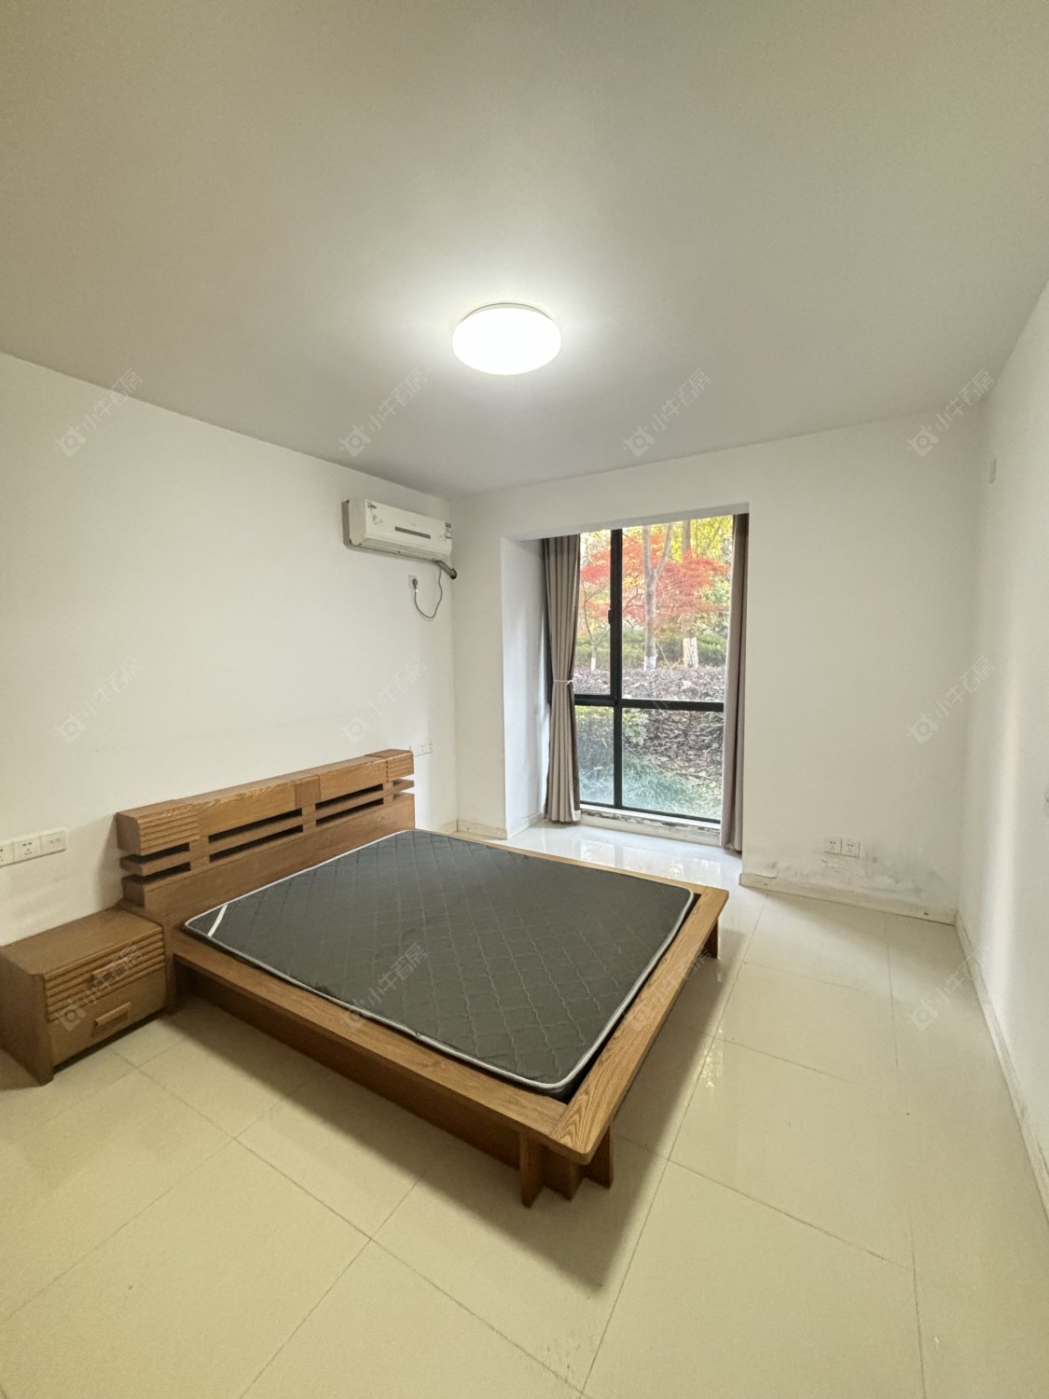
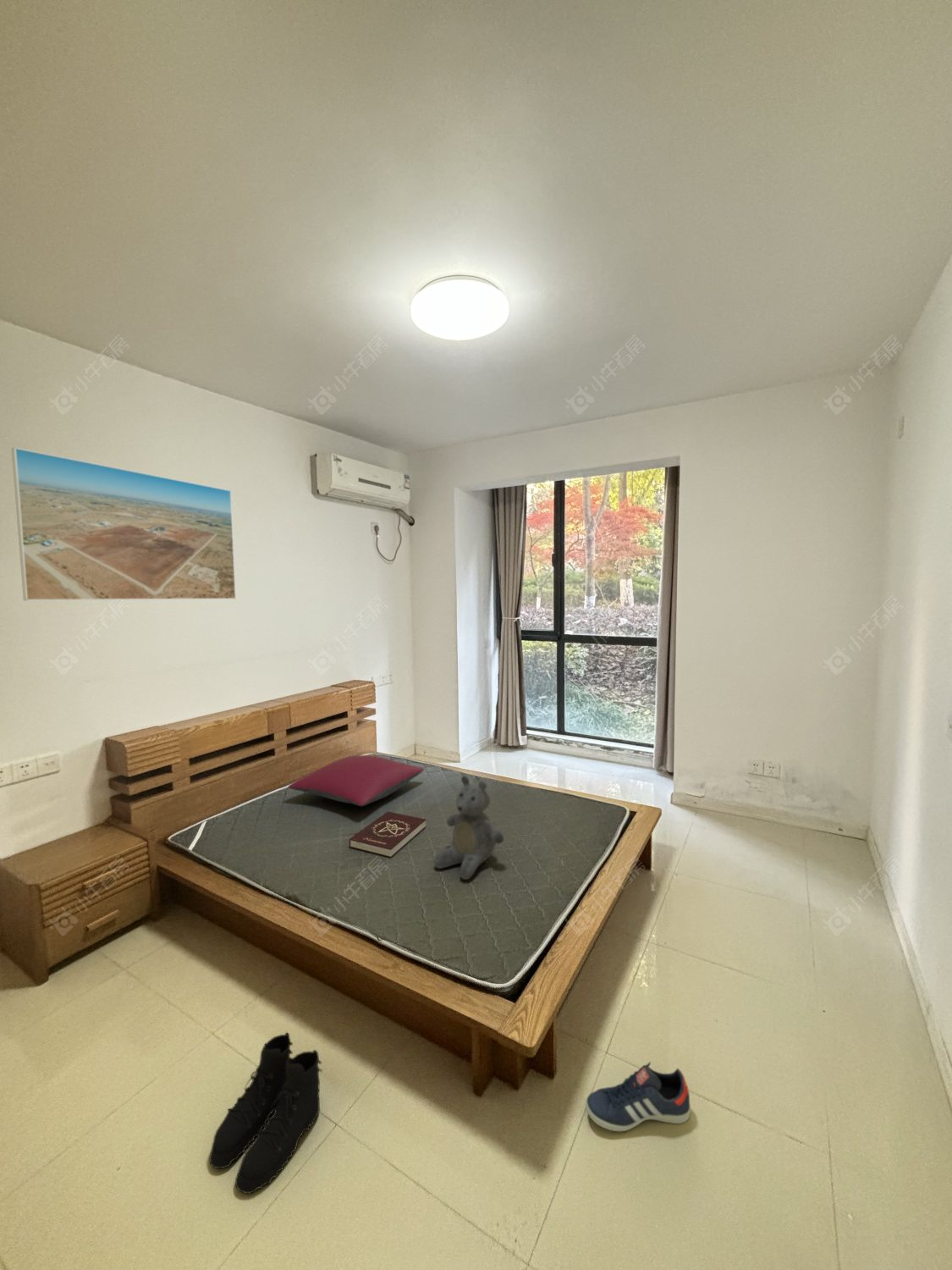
+ boots (267, 1100)
+ pillow (360, 777)
+ teddy bear (466, 823)
+ book (388, 832)
+ sneaker (636, 1090)
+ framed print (143, 537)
